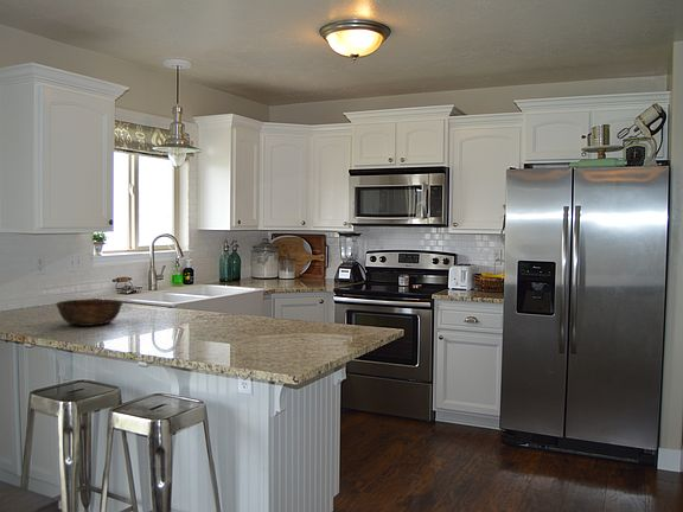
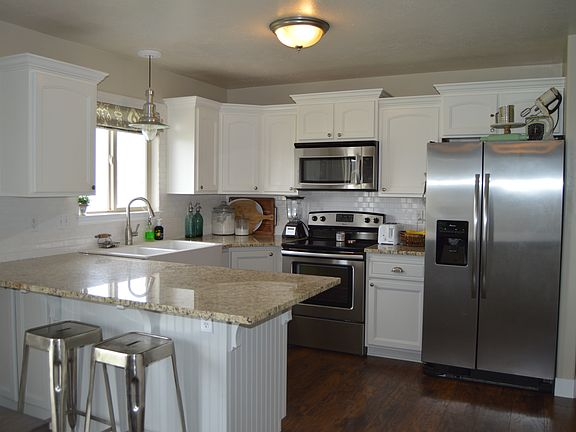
- bowl (89, 312)
